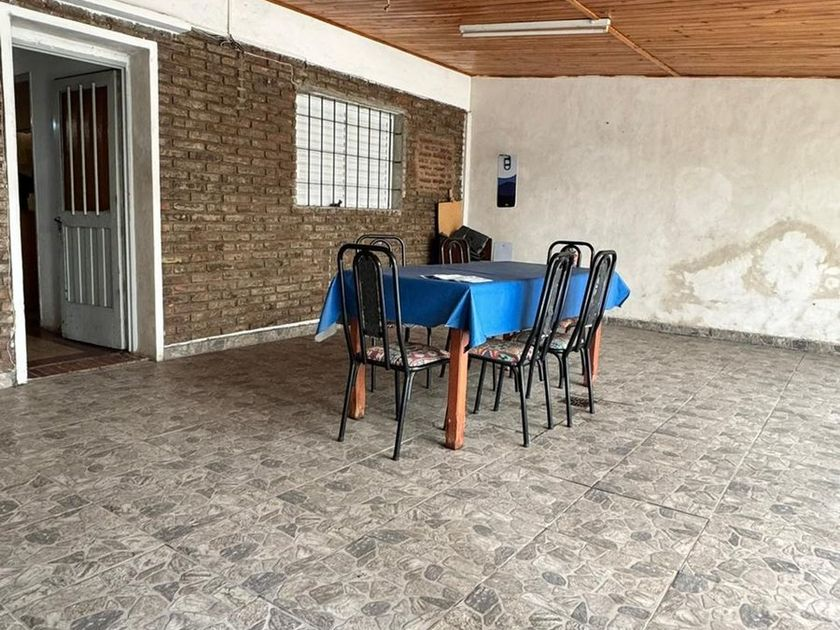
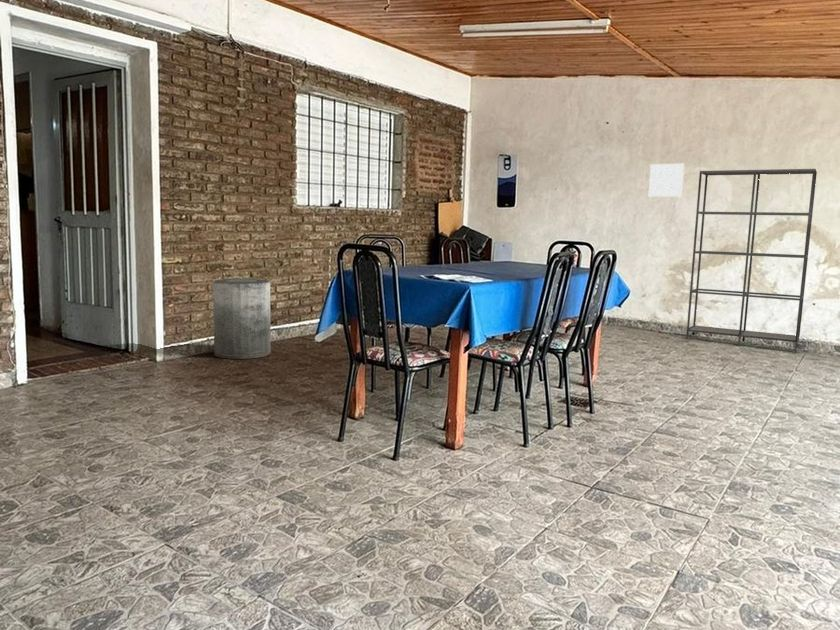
+ wall art (666, 180)
+ shelving unit (750, 259)
+ trash can (242, 317)
